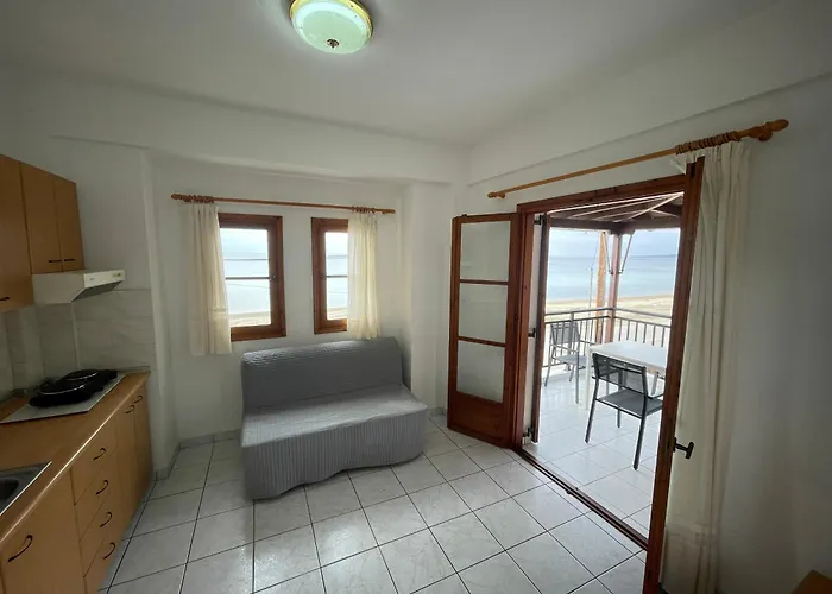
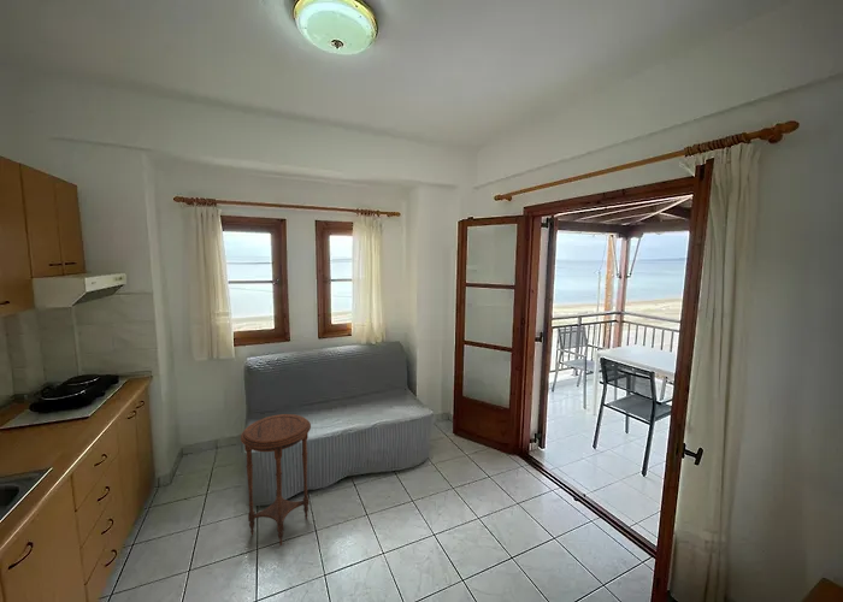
+ side table (278, 477)
